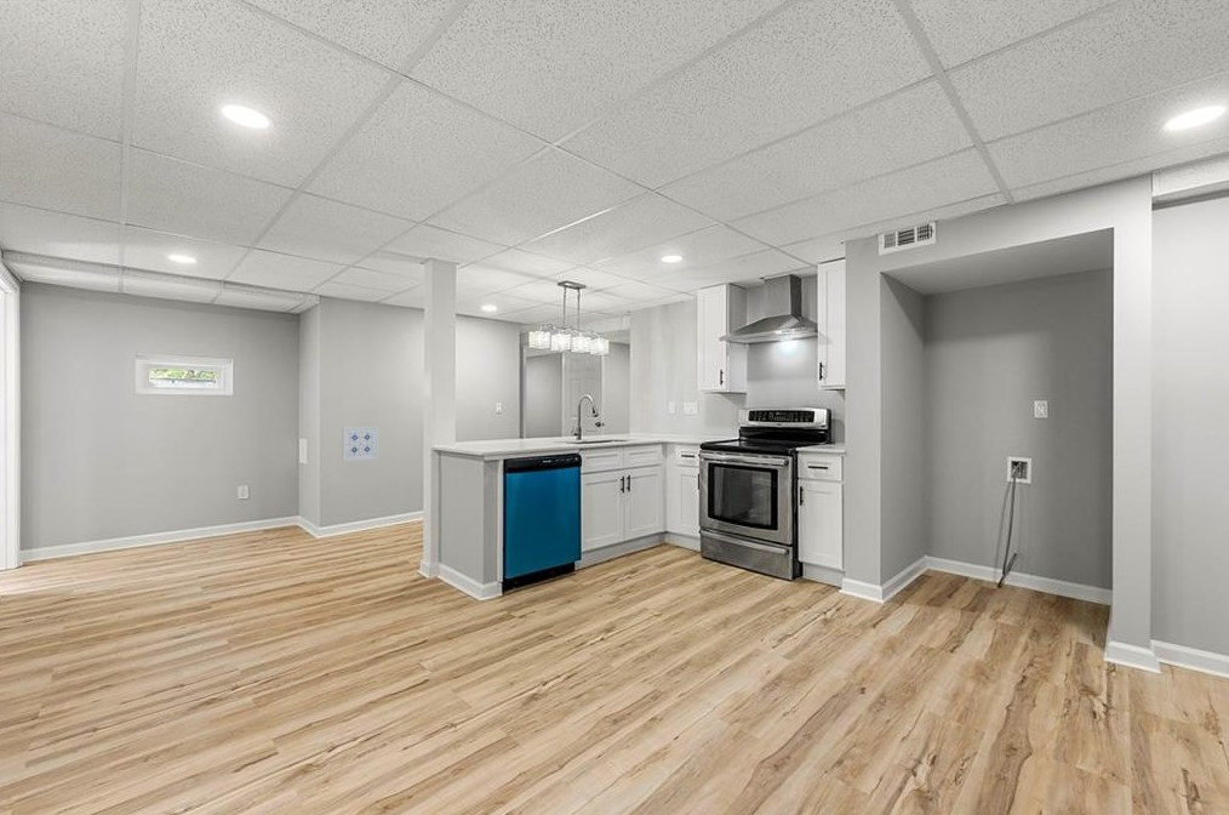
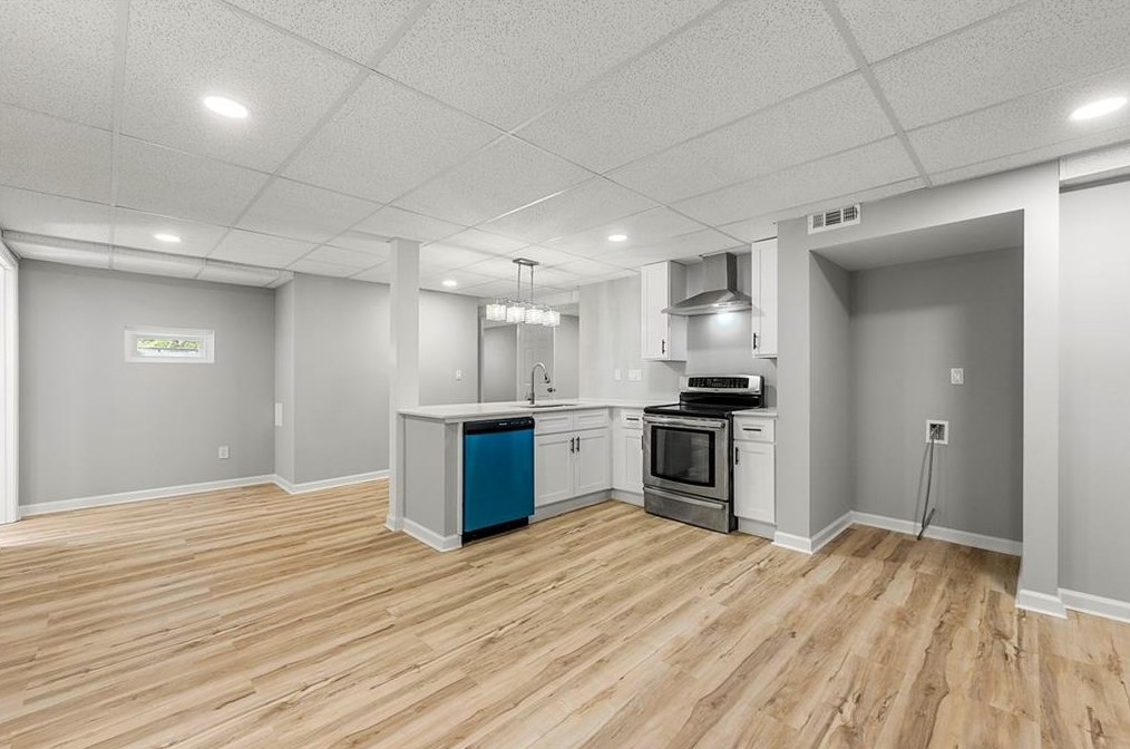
- wall art (360, 443)
